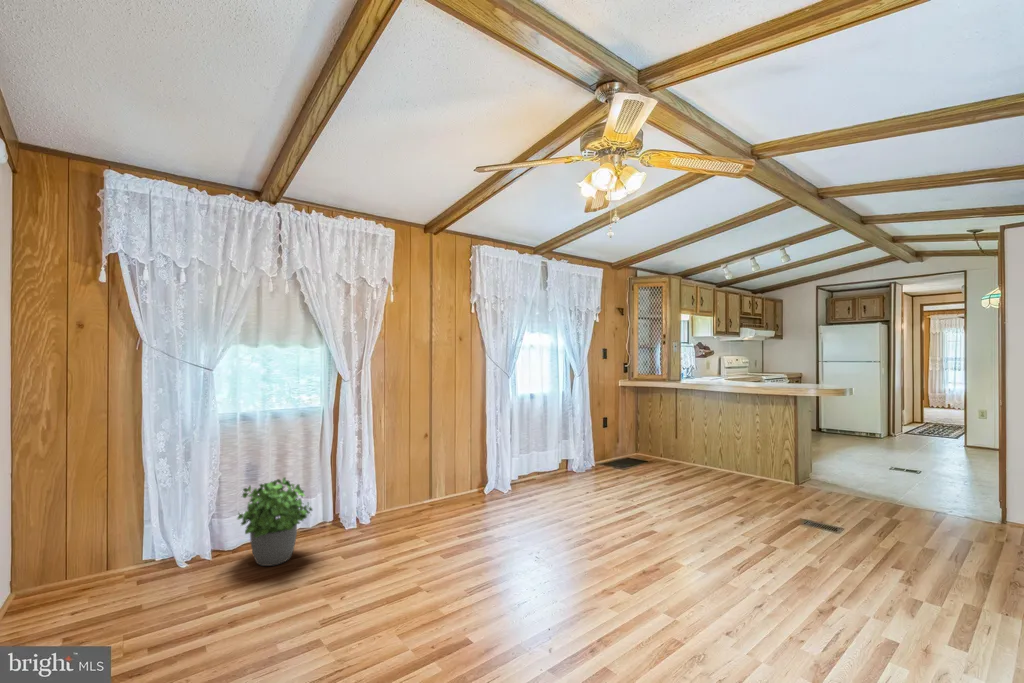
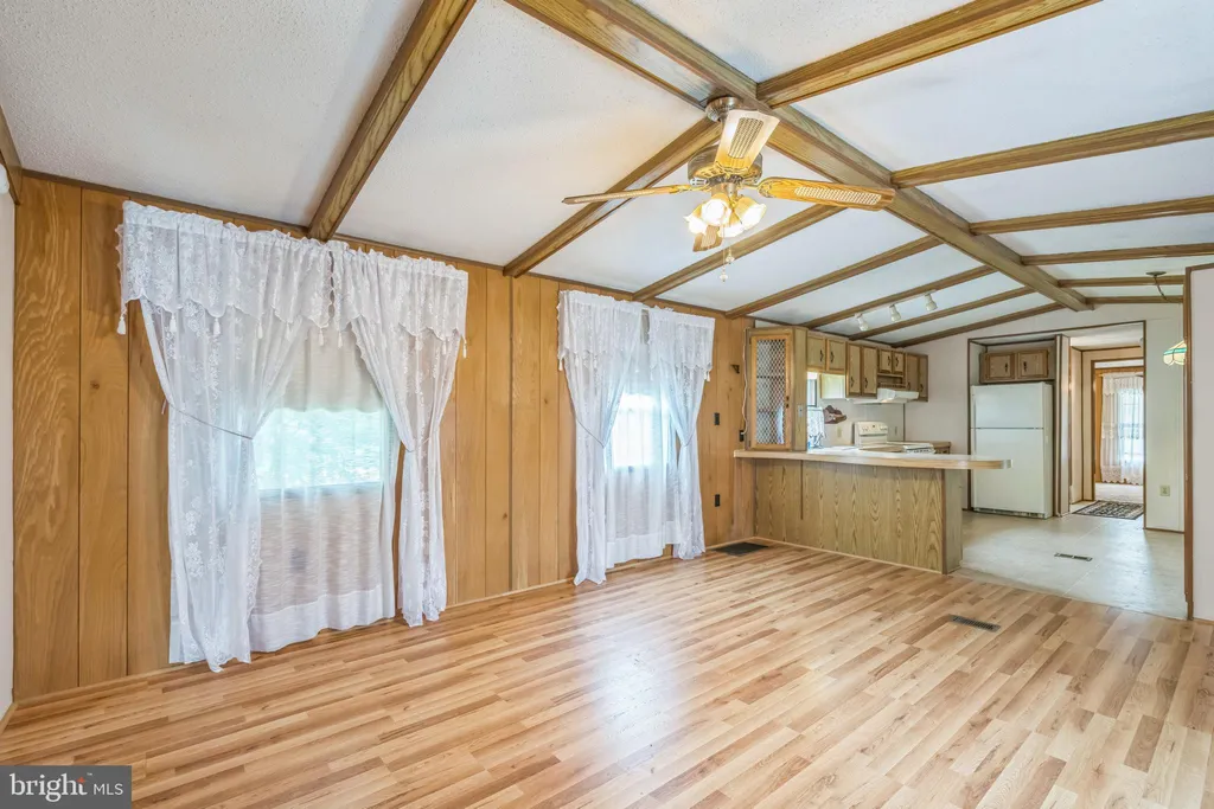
- potted plant (275, 519)
